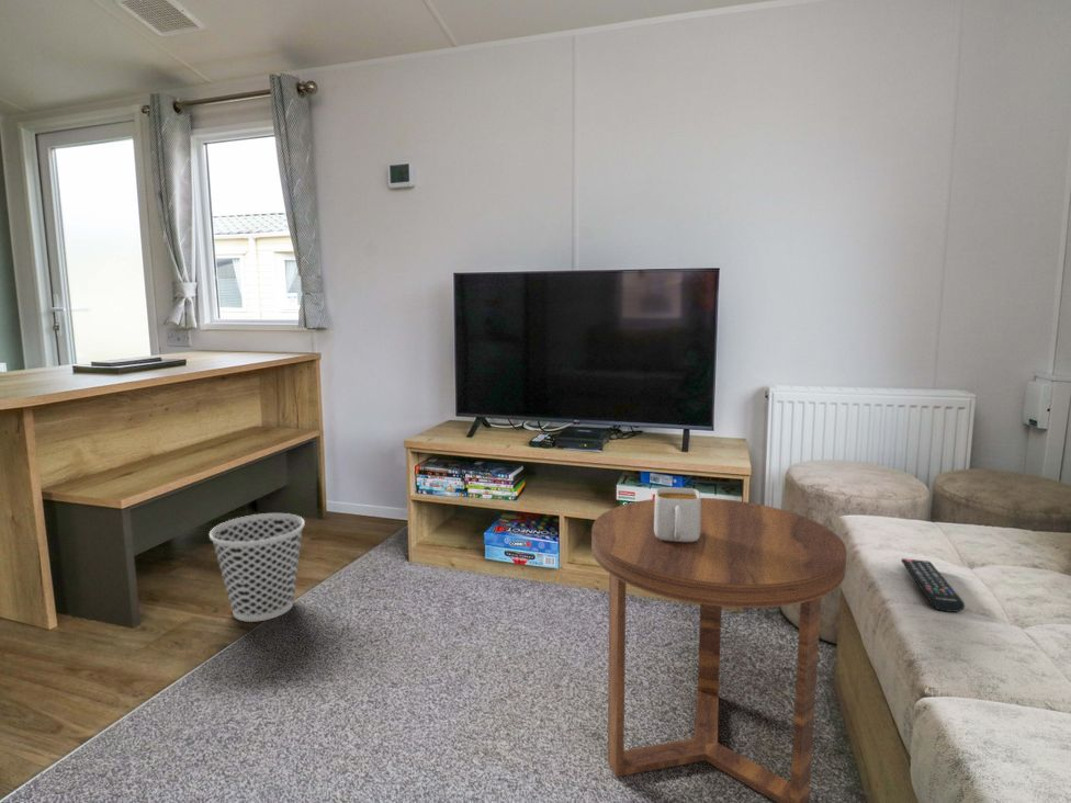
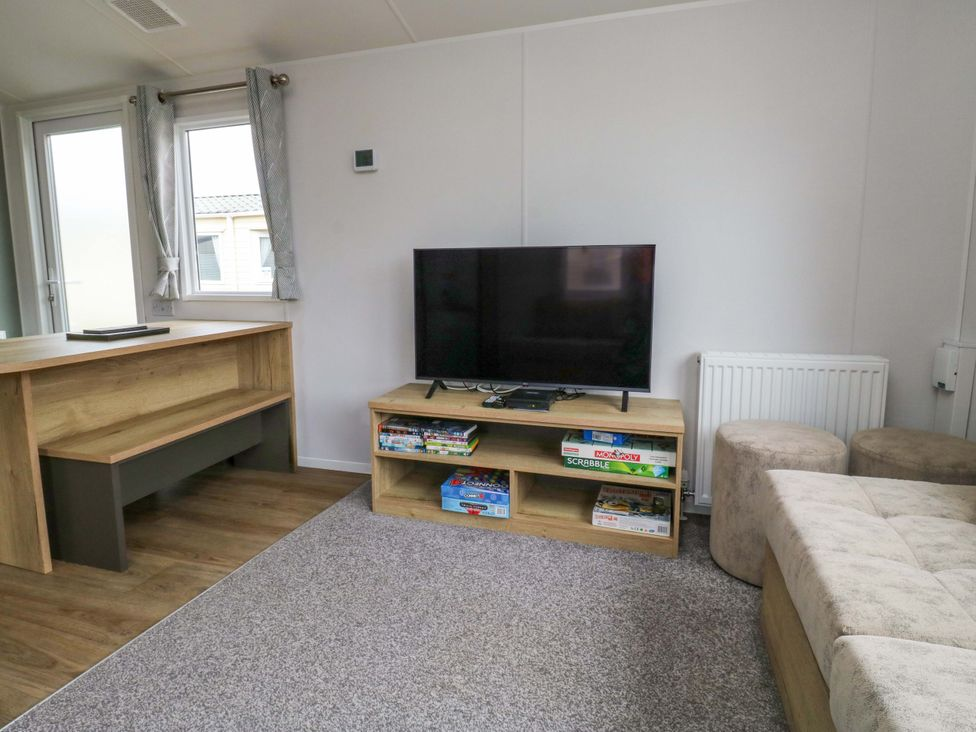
- remote control (929, 583)
- mug (677, 517)
- side table (708, 645)
- wastebasket (260, 567)
